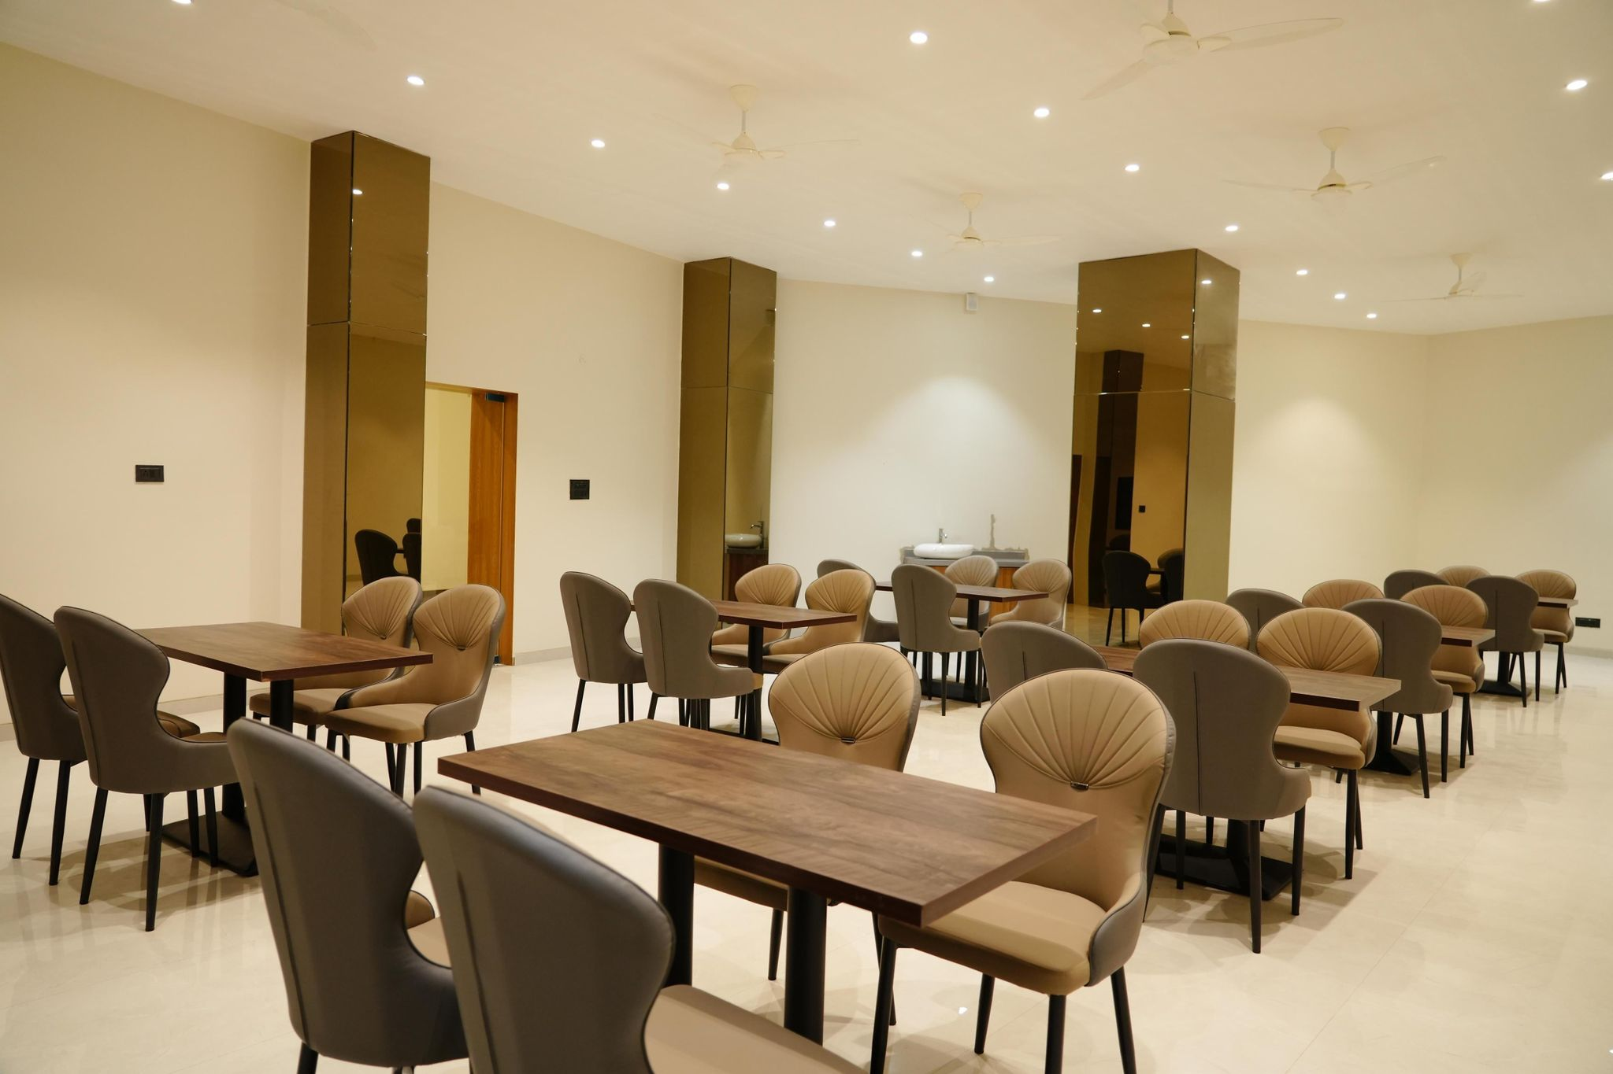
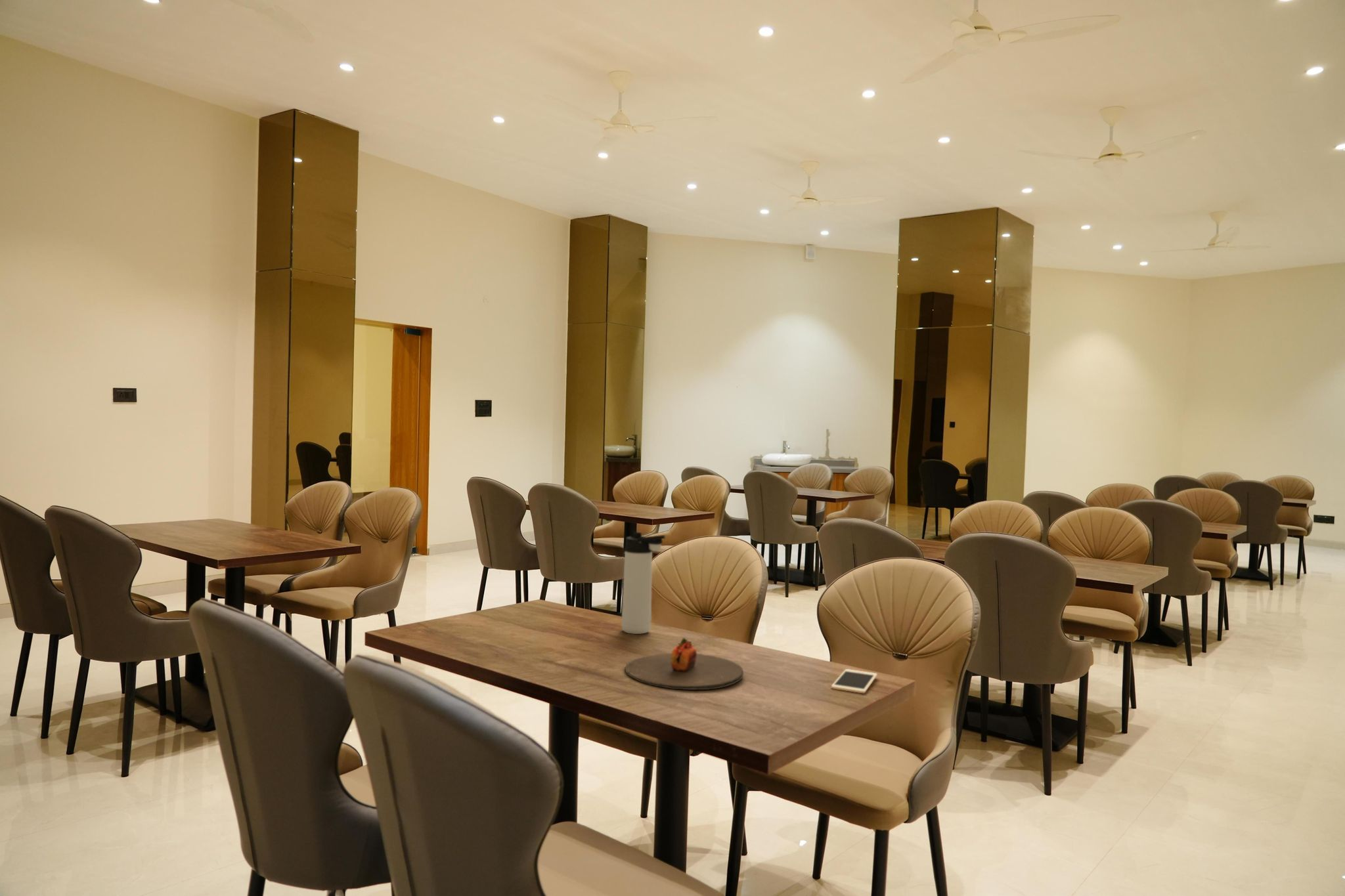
+ thermos bottle (643, 582)
+ cell phone (854, 681)
+ plate (684, 655)
